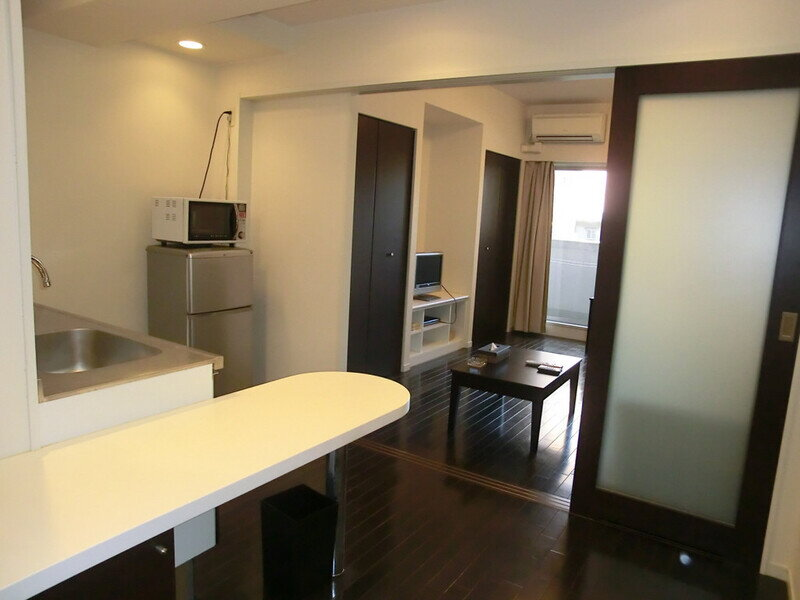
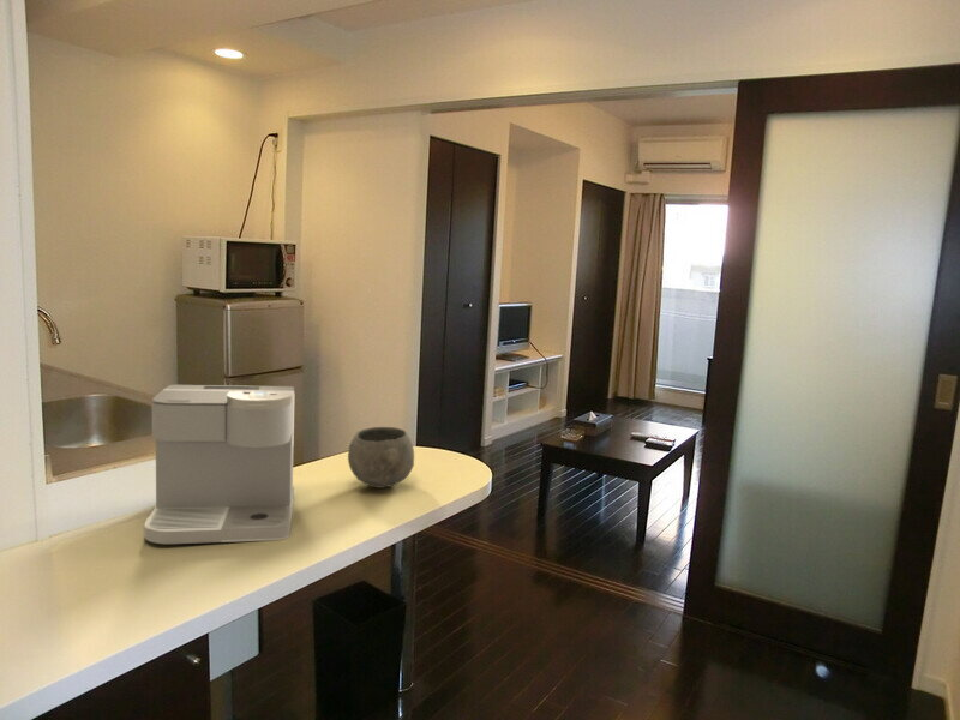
+ bowl (380, 458)
+ coffee maker (224, 454)
